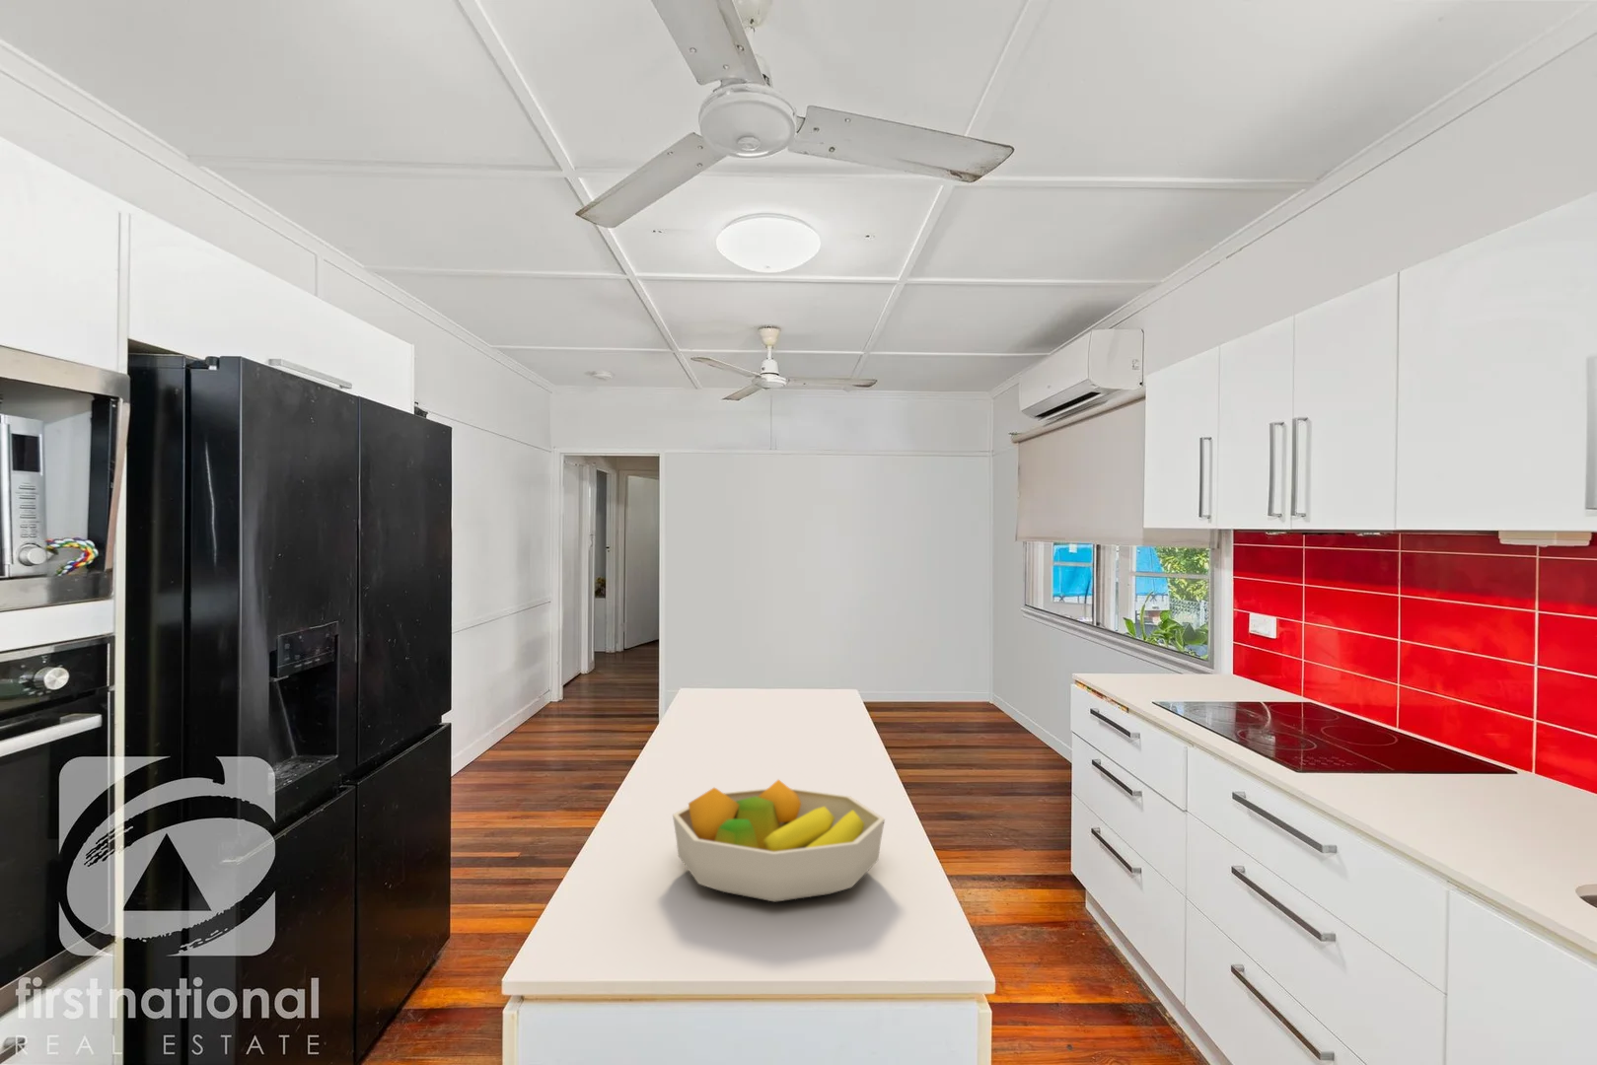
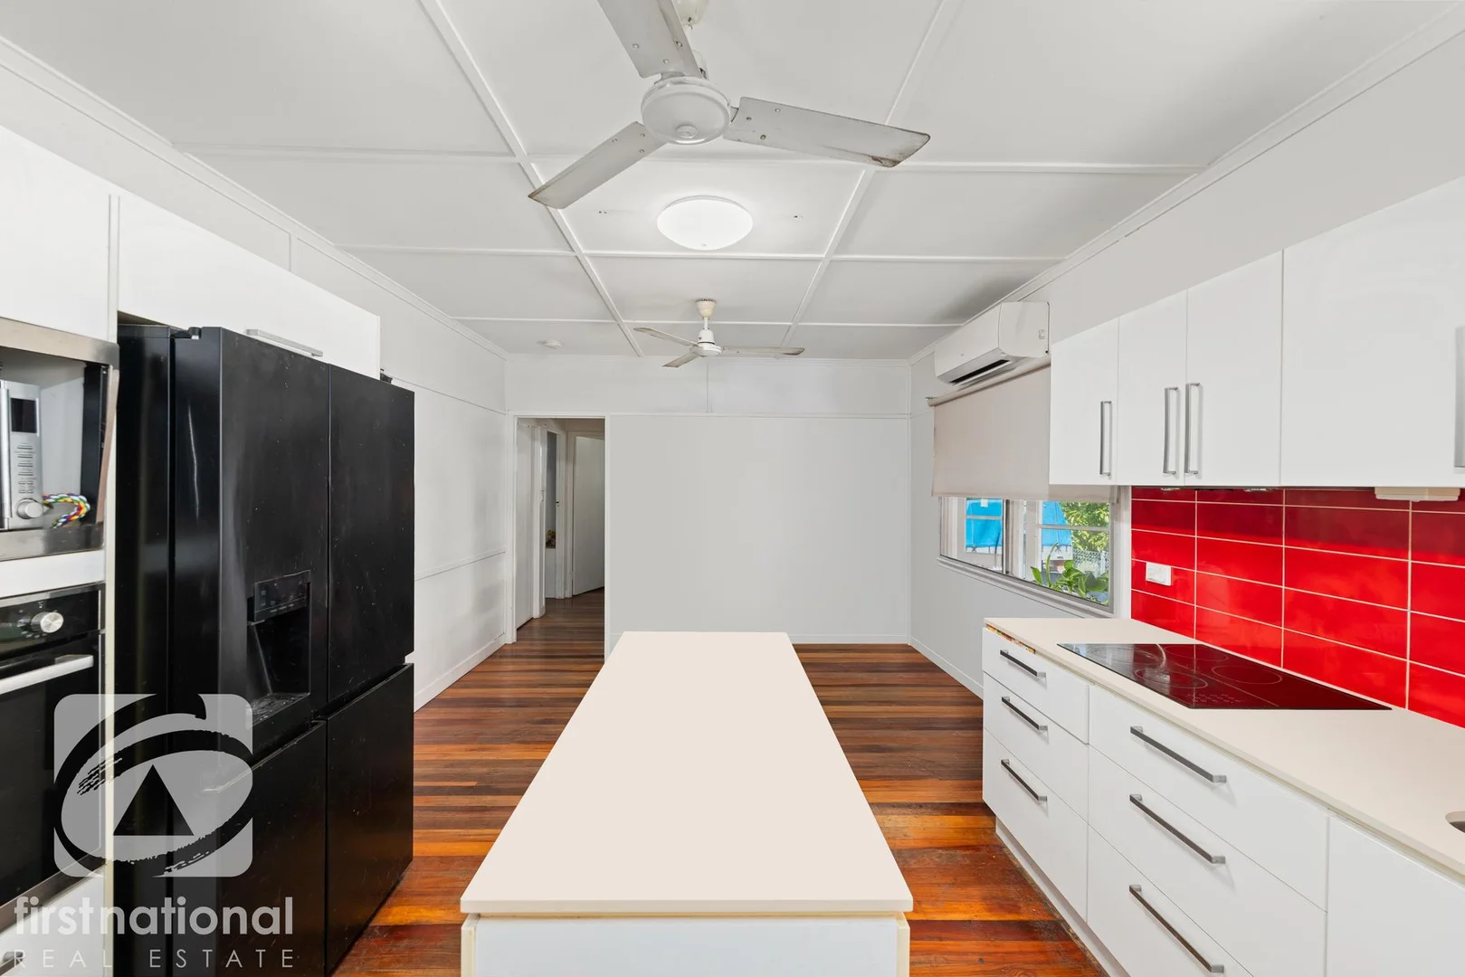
- fruit bowl (778, 831)
